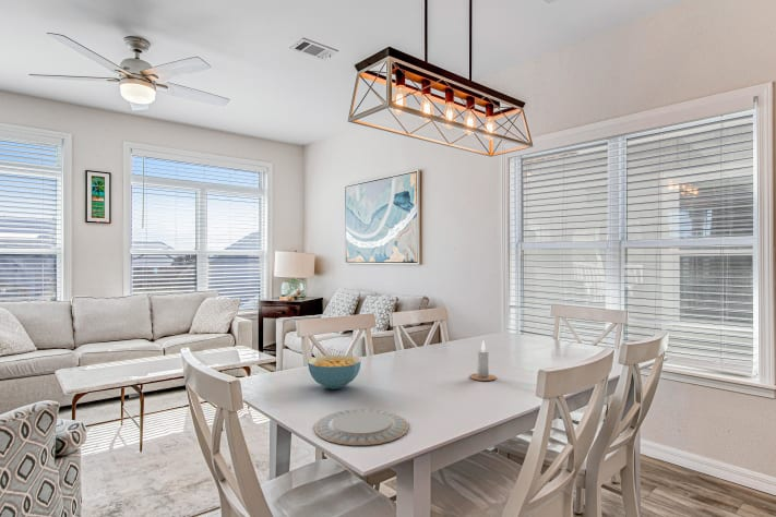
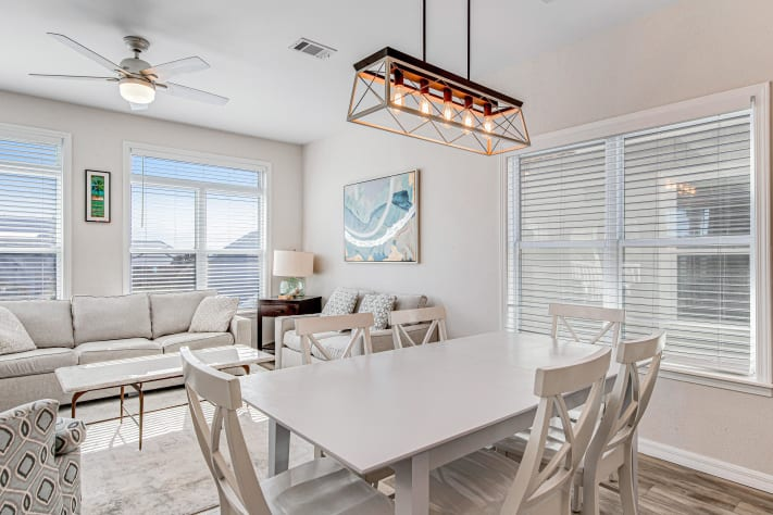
- candle (482, 358)
- cereal bowl (334, 373)
- chinaware (361, 423)
